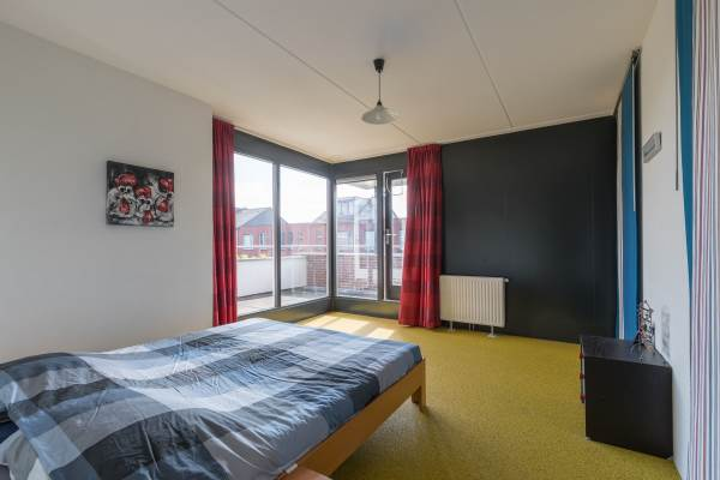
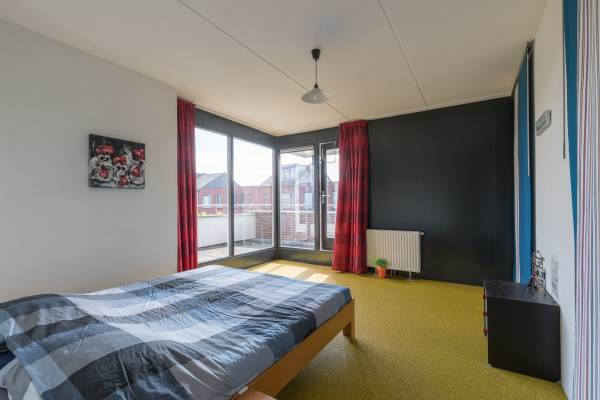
+ potted plant (382, 267)
